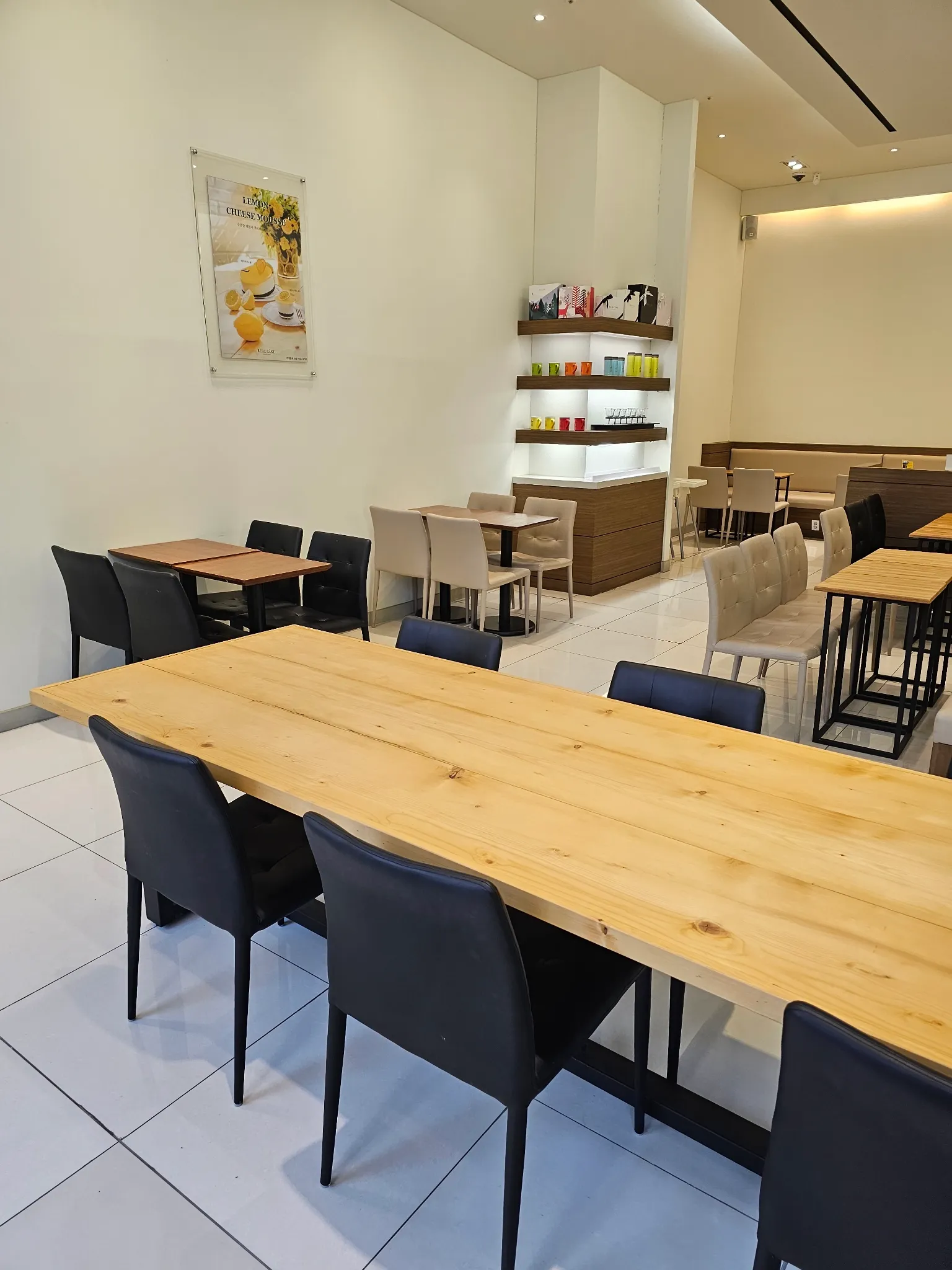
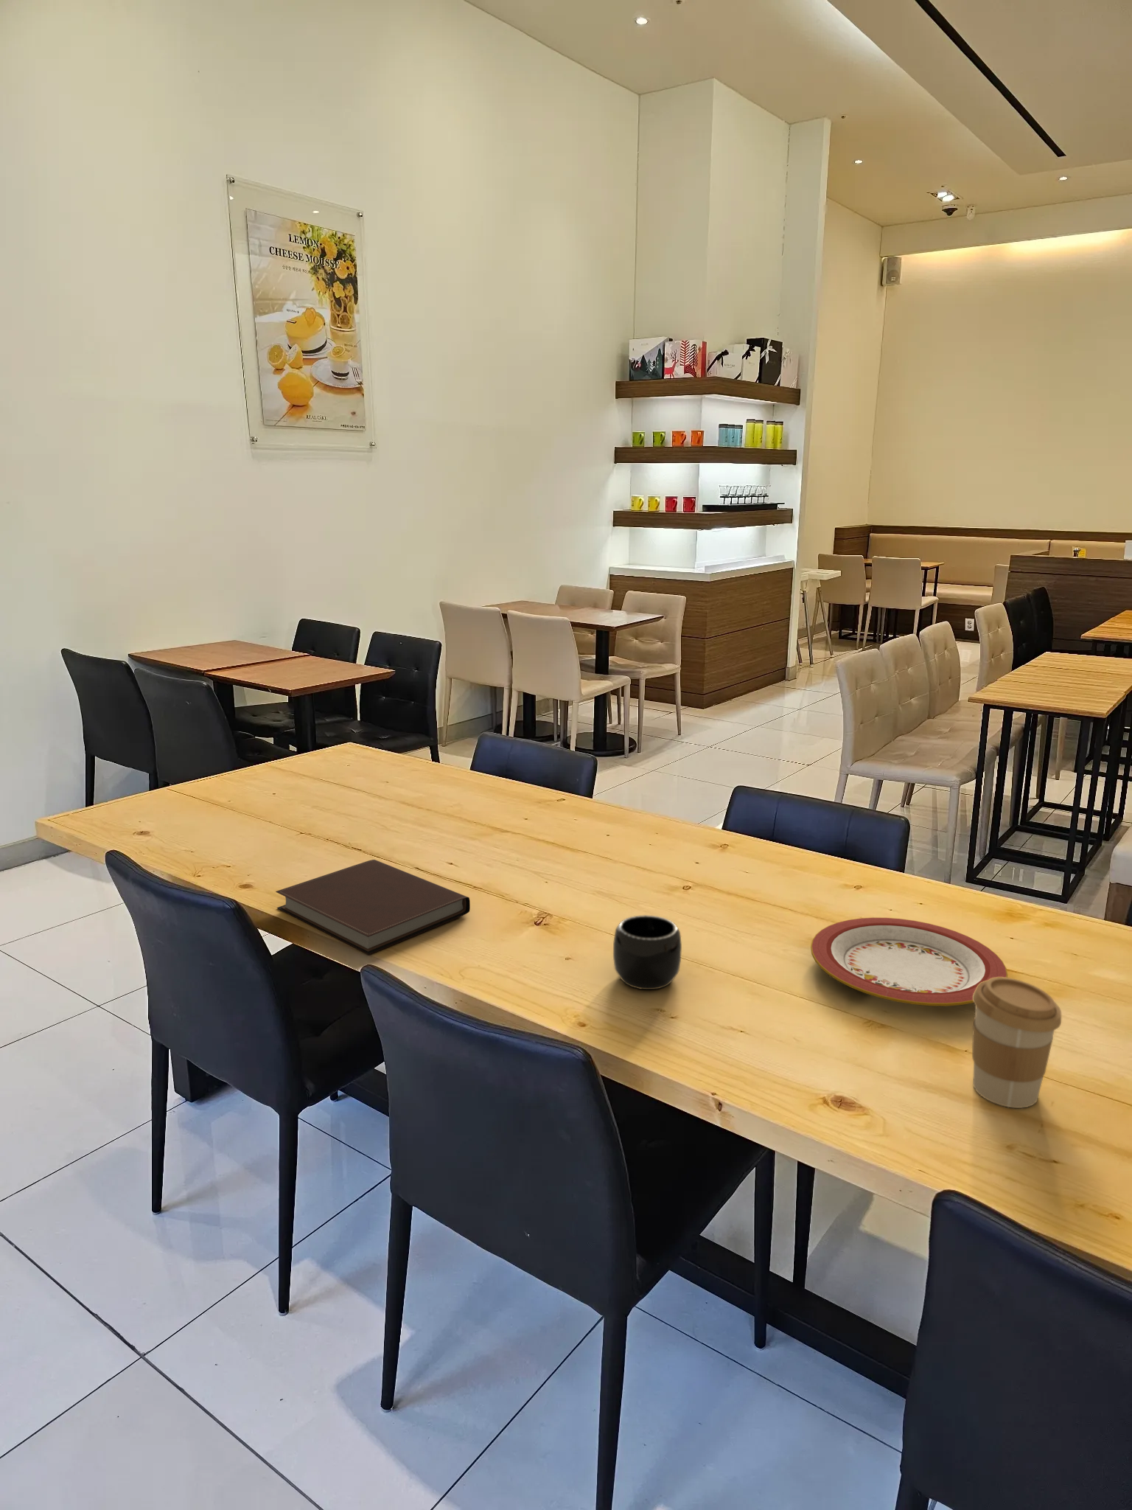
+ coffee cup (1012, 1040)
+ mug (653, 950)
+ notebook (372, 901)
+ plate (905, 963)
